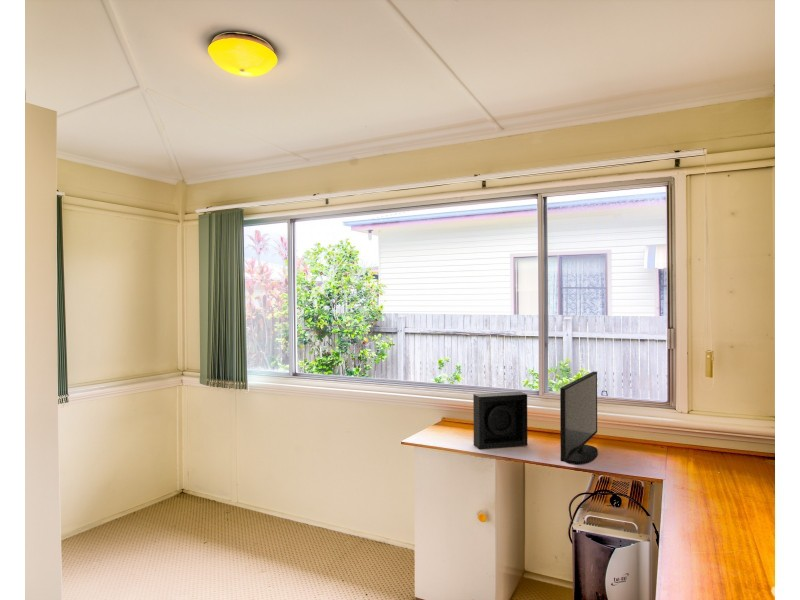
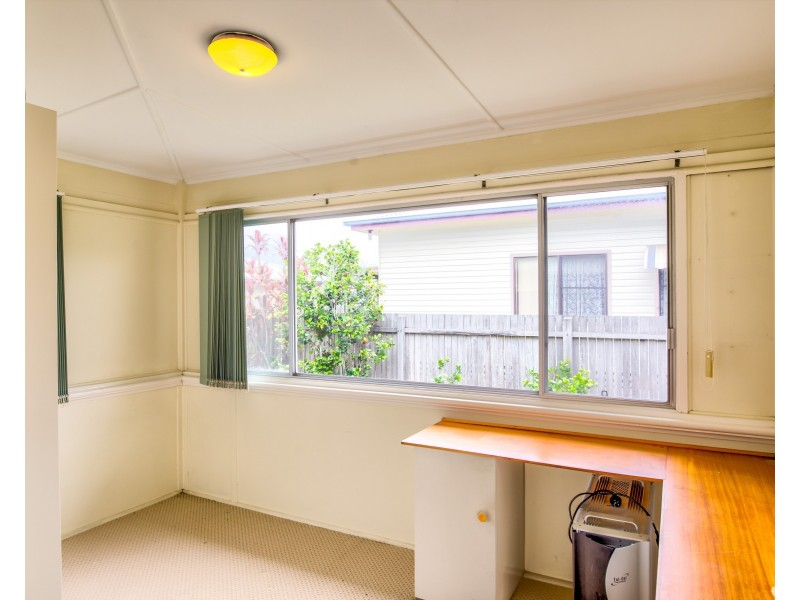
- monitor (580, 417)
- speaker (500, 419)
